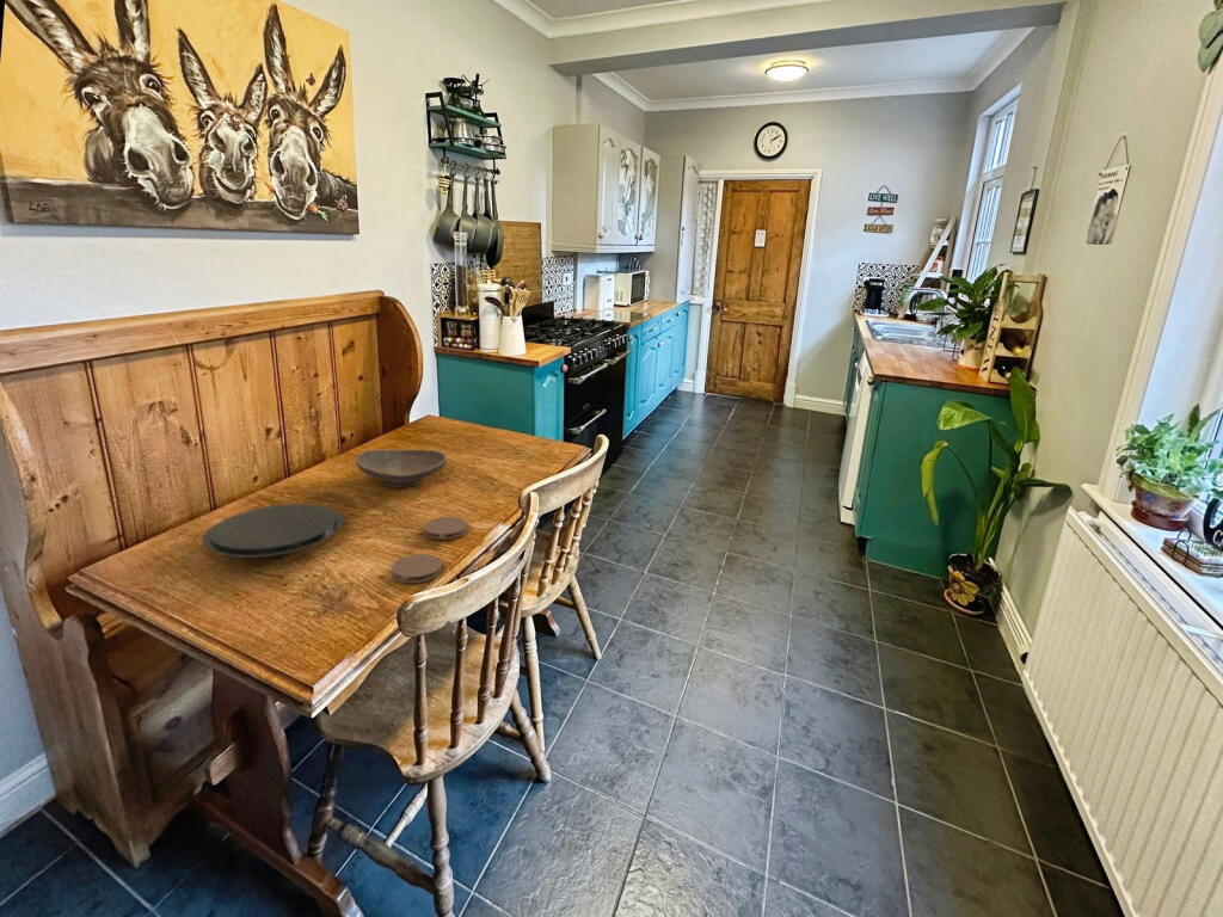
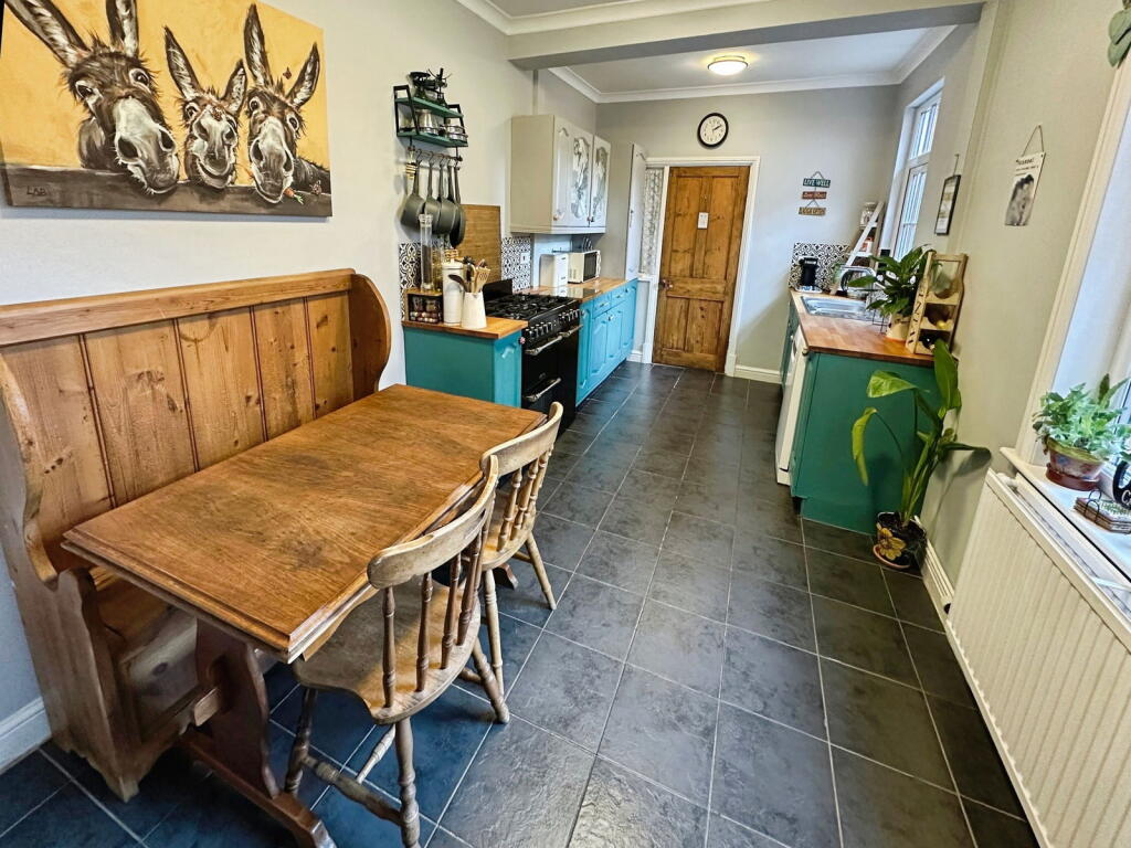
- coaster (417, 567)
- coaster (445, 528)
- plate (277, 535)
- decorative bowl (402, 468)
